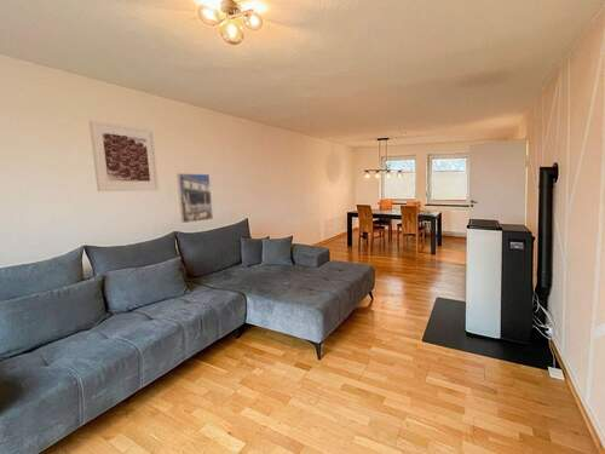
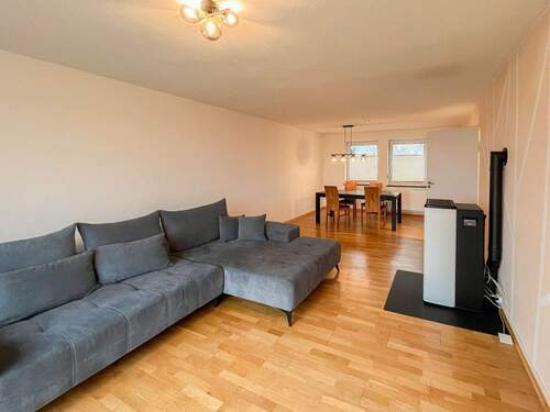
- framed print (195, 197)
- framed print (127, 159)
